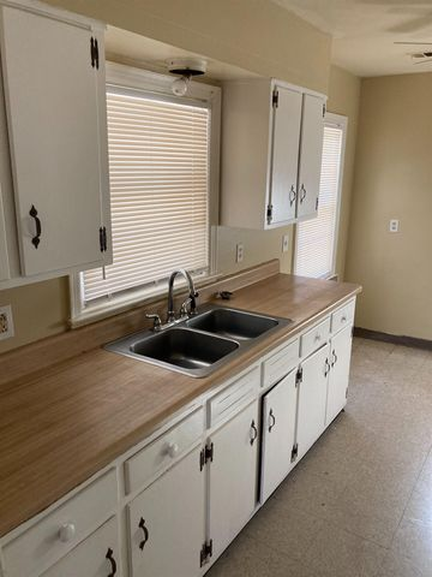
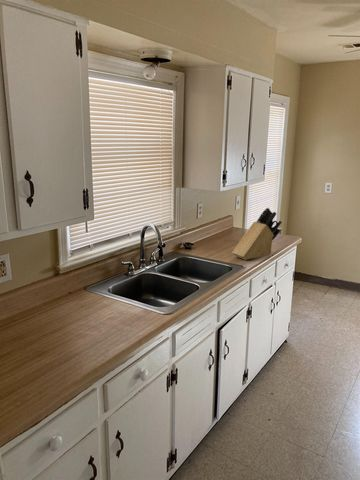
+ knife block (258, 232)
